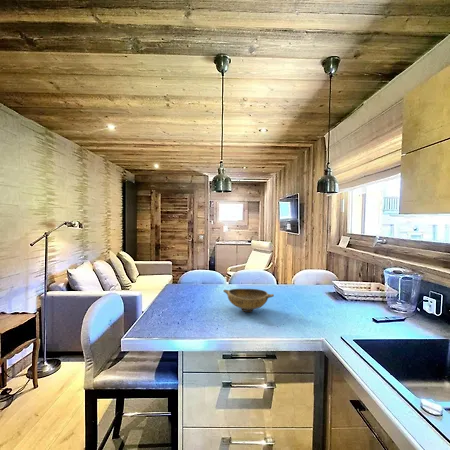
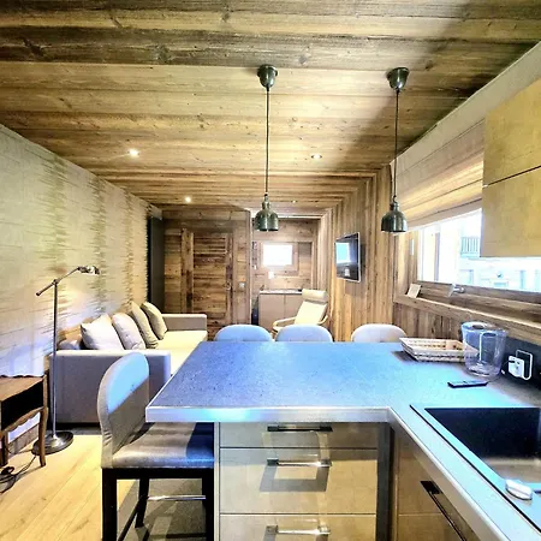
- bowl (247, 300)
